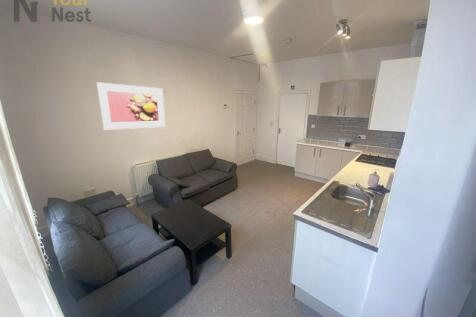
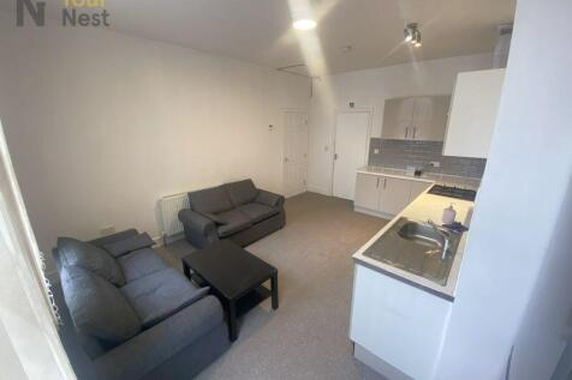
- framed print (135, 107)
